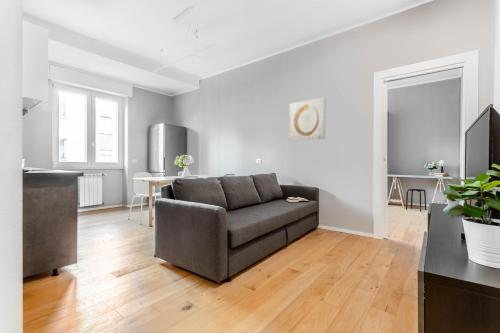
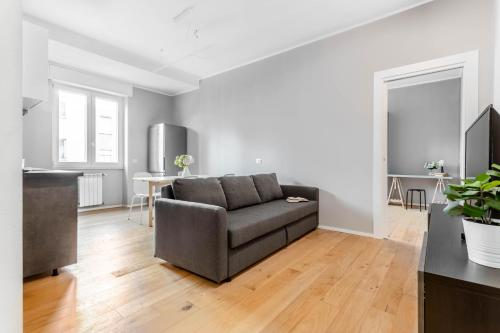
- wall art (306, 120)
